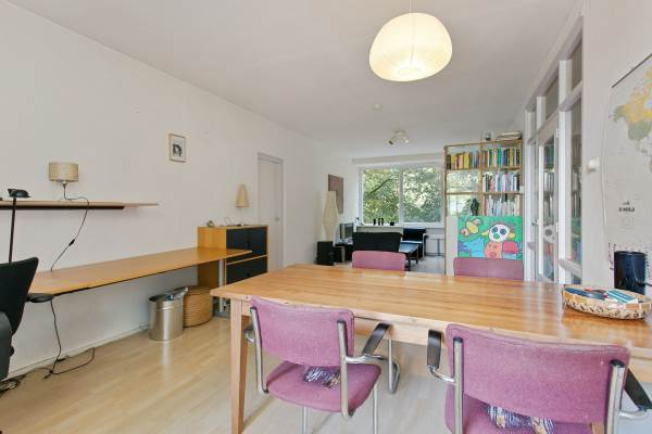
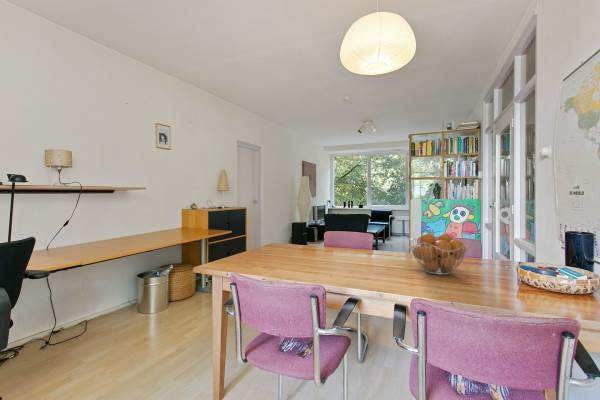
+ fruit basket (437, 252)
